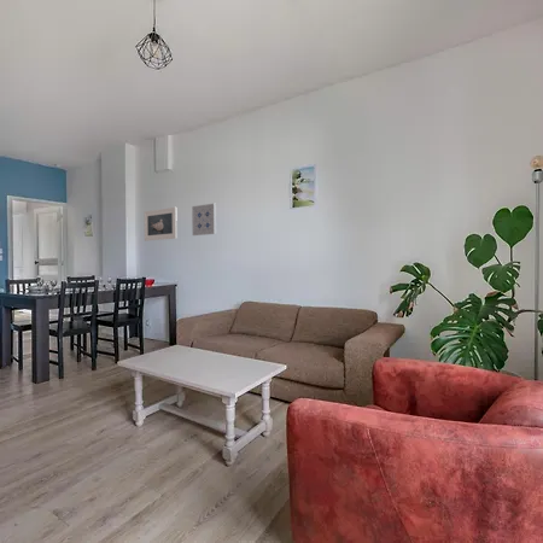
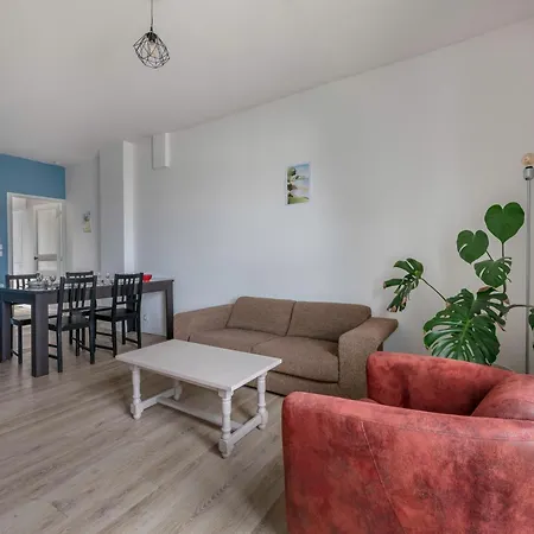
- wall art (203, 220)
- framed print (159, 224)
